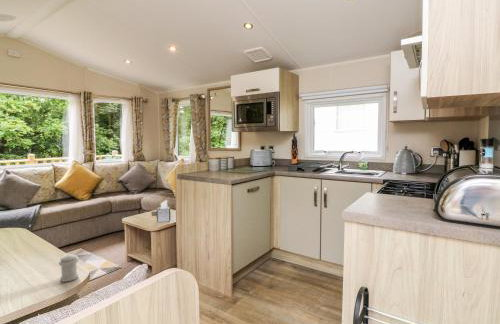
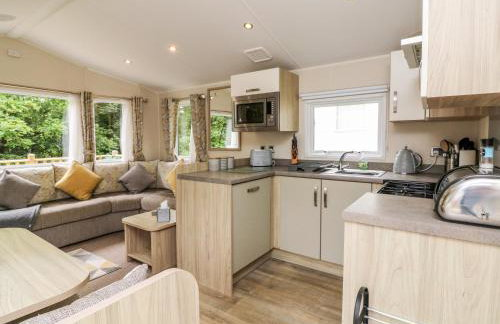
- pepper shaker (69, 265)
